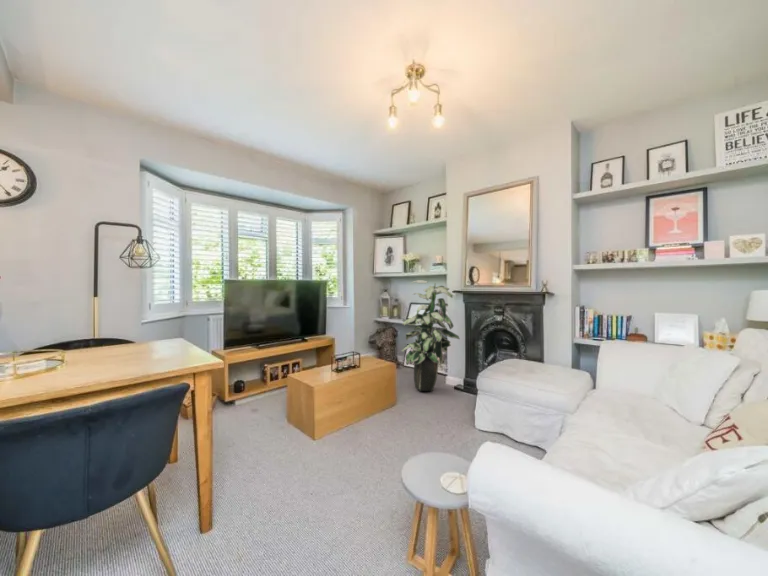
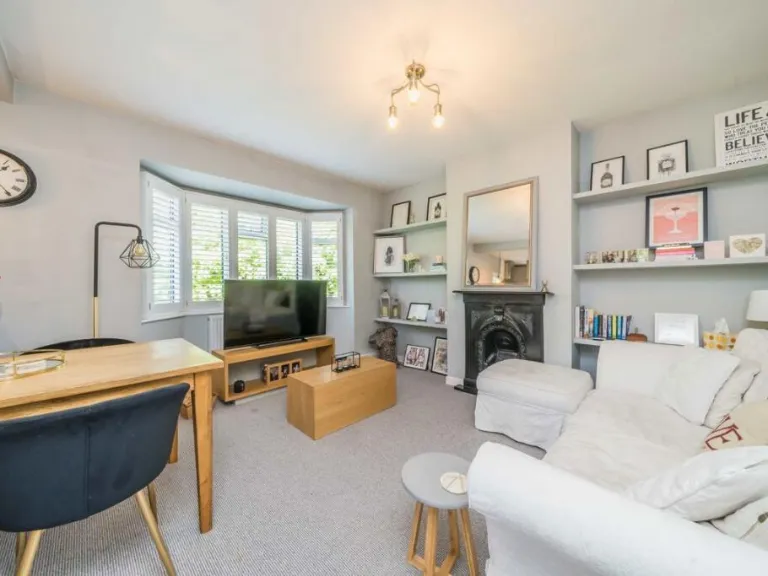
- indoor plant (426, 334)
